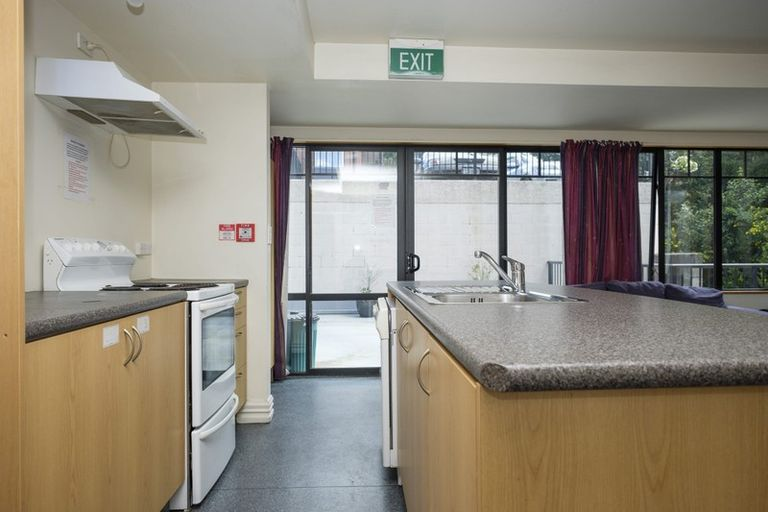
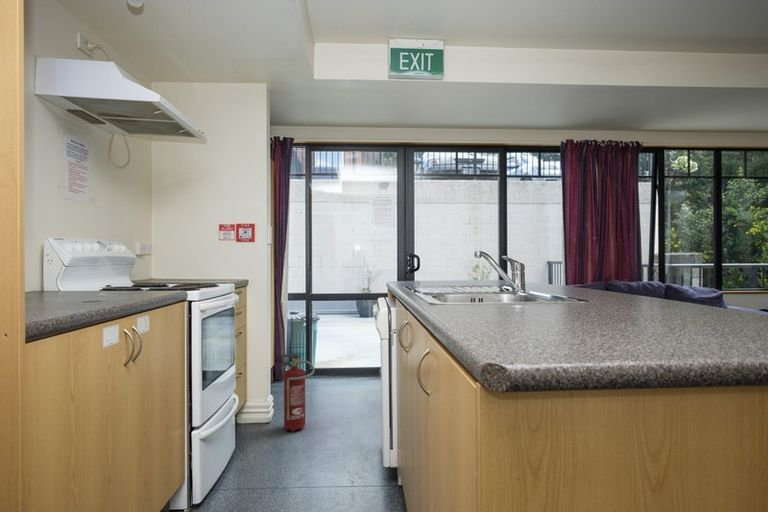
+ fire extinguisher (297, 390)
